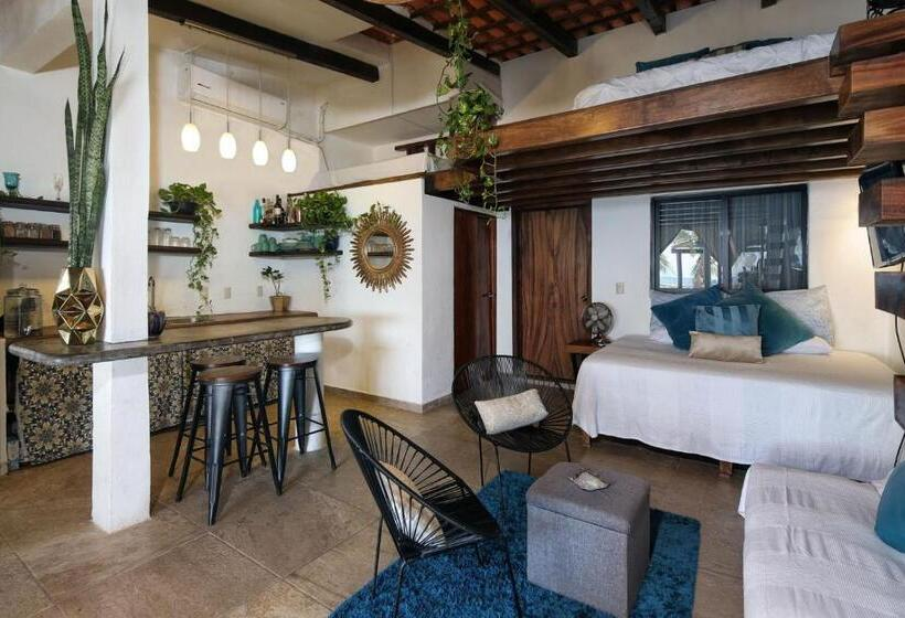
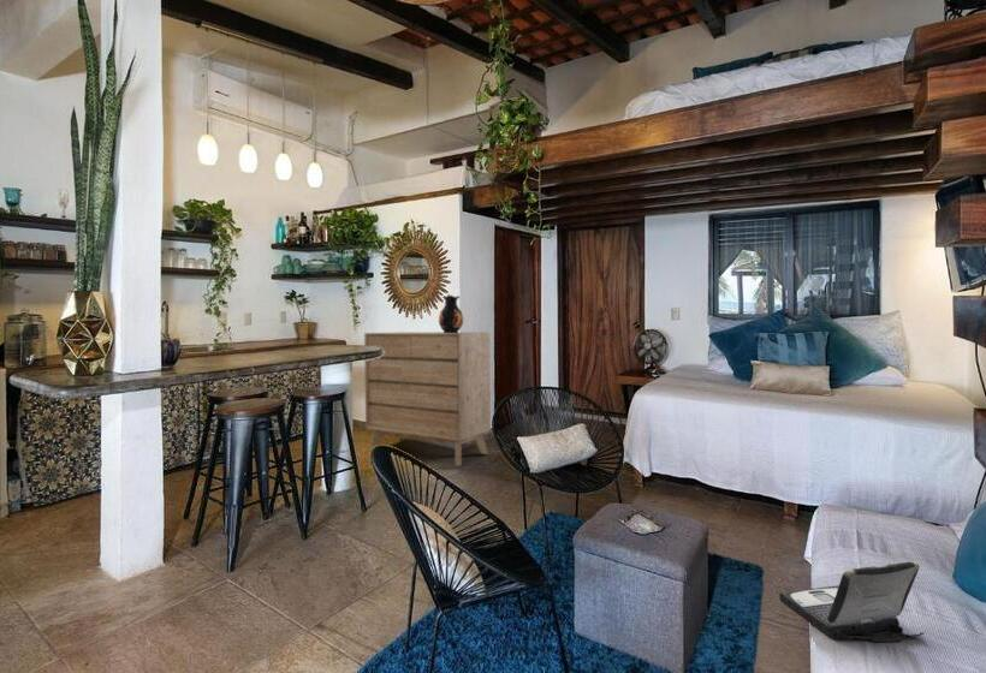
+ ceramic jug (451, 314)
+ laptop (848, 583)
+ dresser (426, 392)
